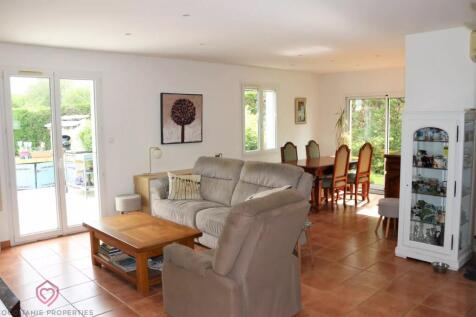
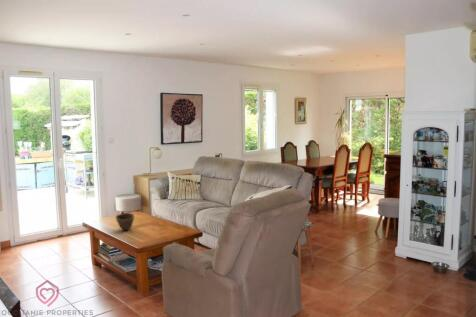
+ bowl (125, 222)
